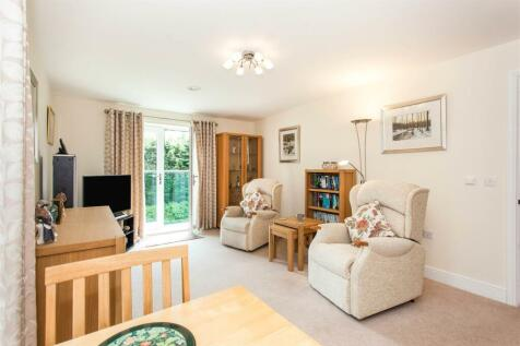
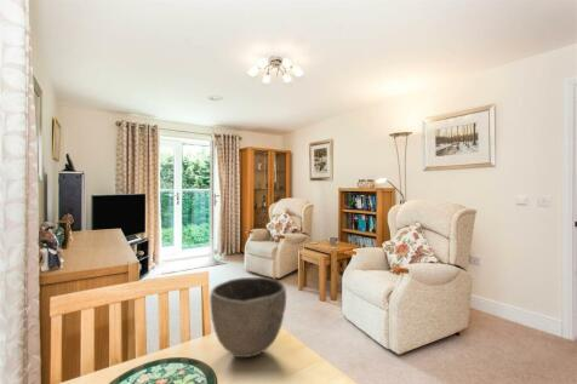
+ bowl (248, 319)
